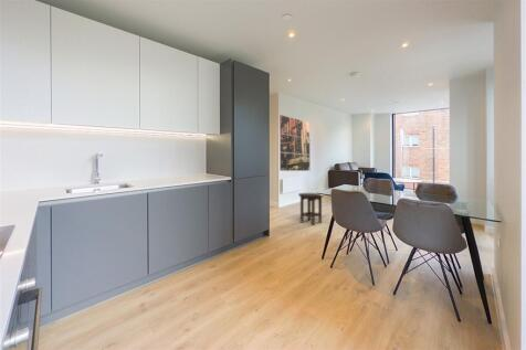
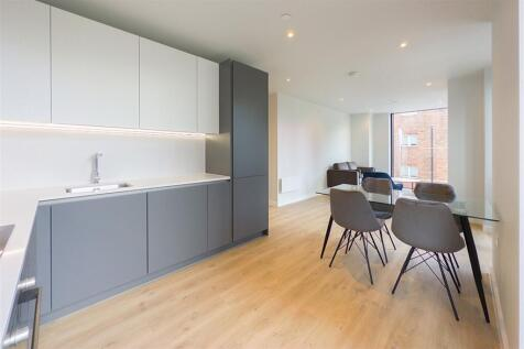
- wall art (295, 145)
- stool (309, 208)
